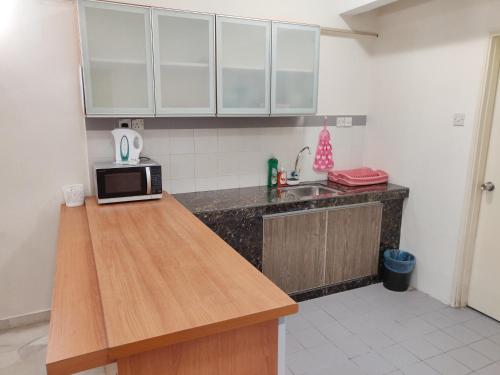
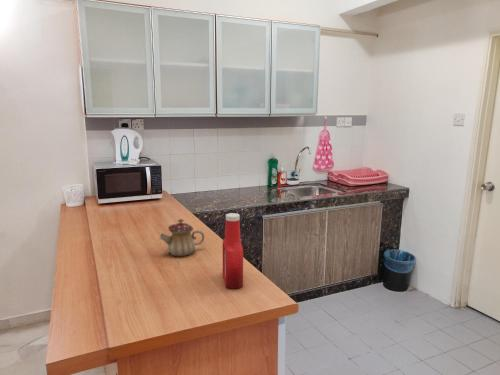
+ teapot (183, 235)
+ soap bottle (232, 248)
